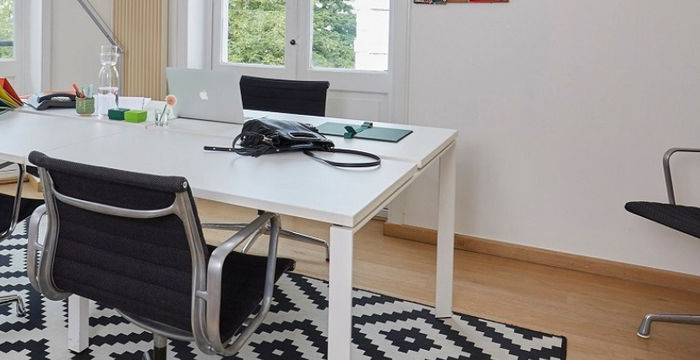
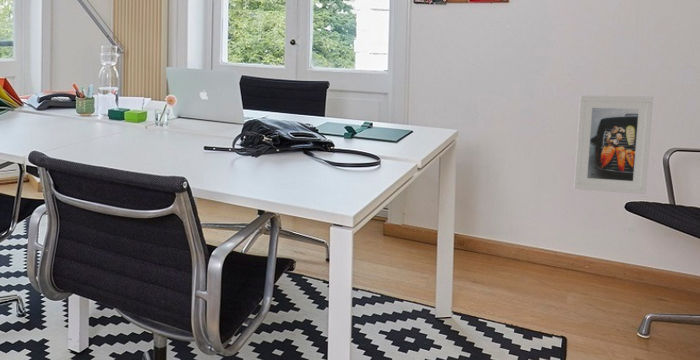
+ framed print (612, 144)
